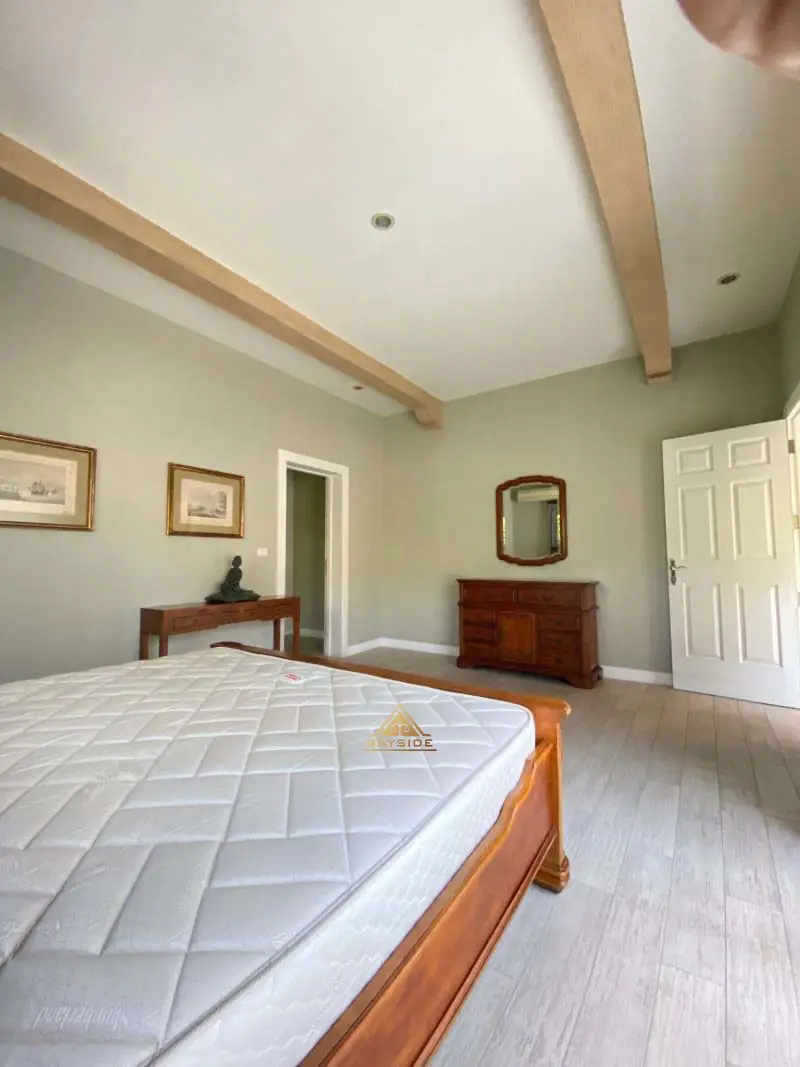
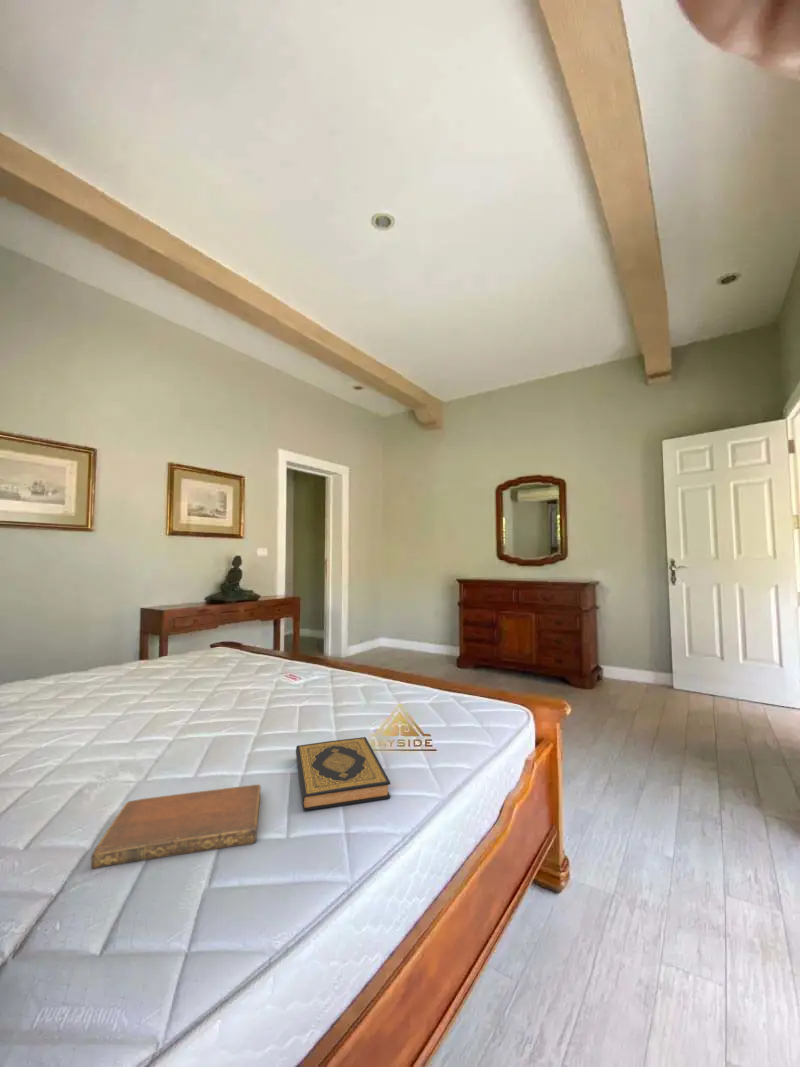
+ notebook (187, 821)
+ hardback book (338, 768)
